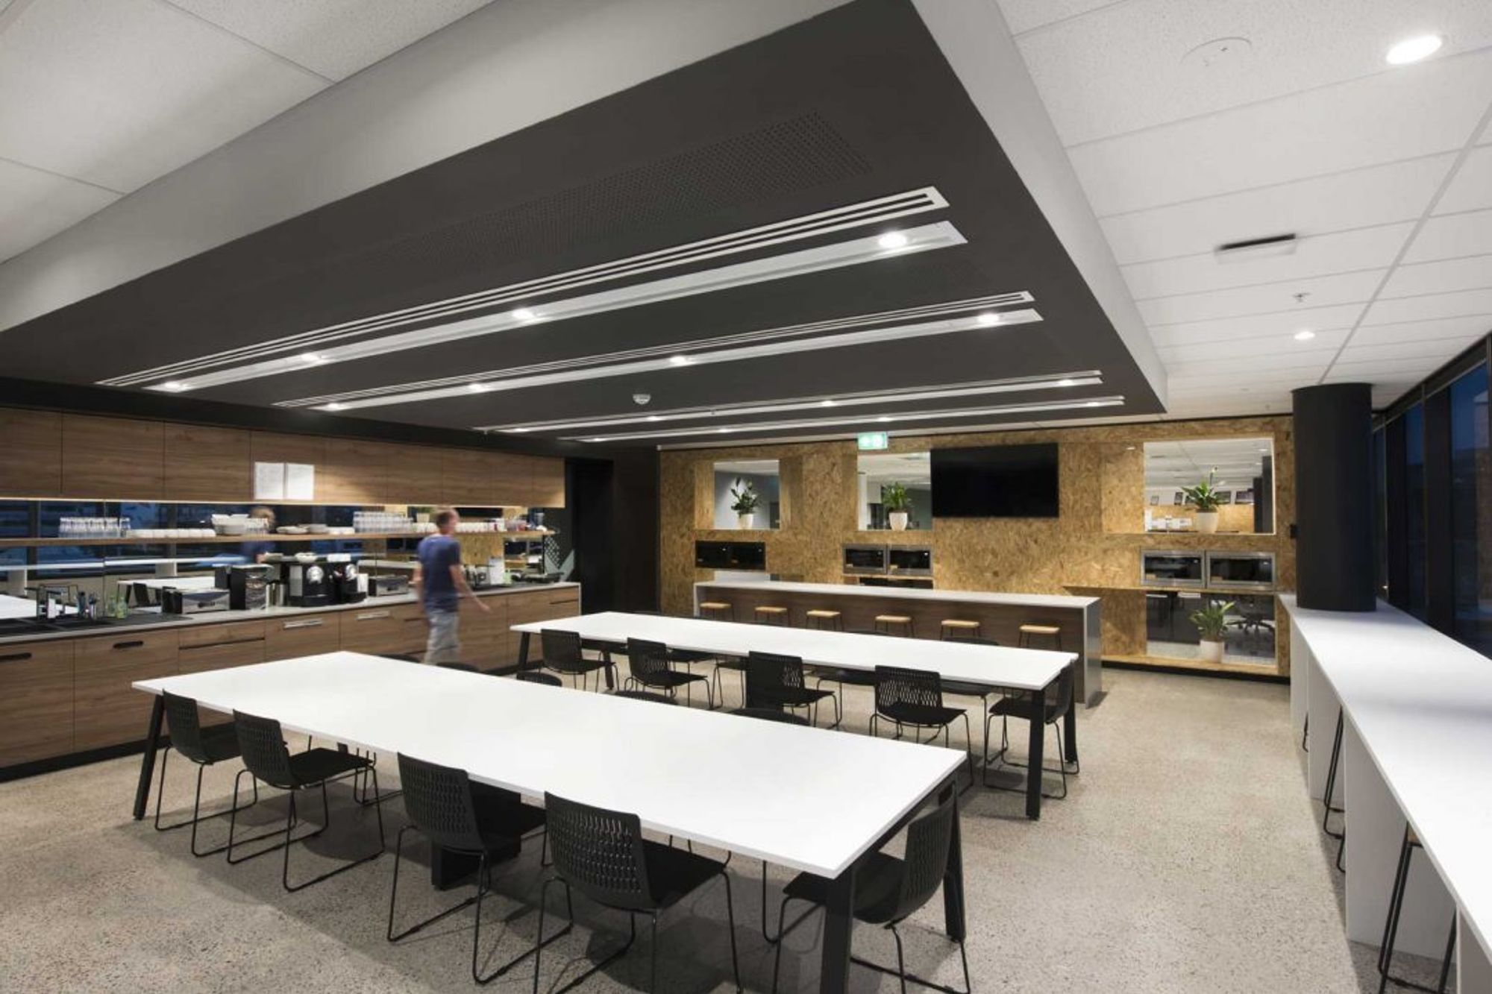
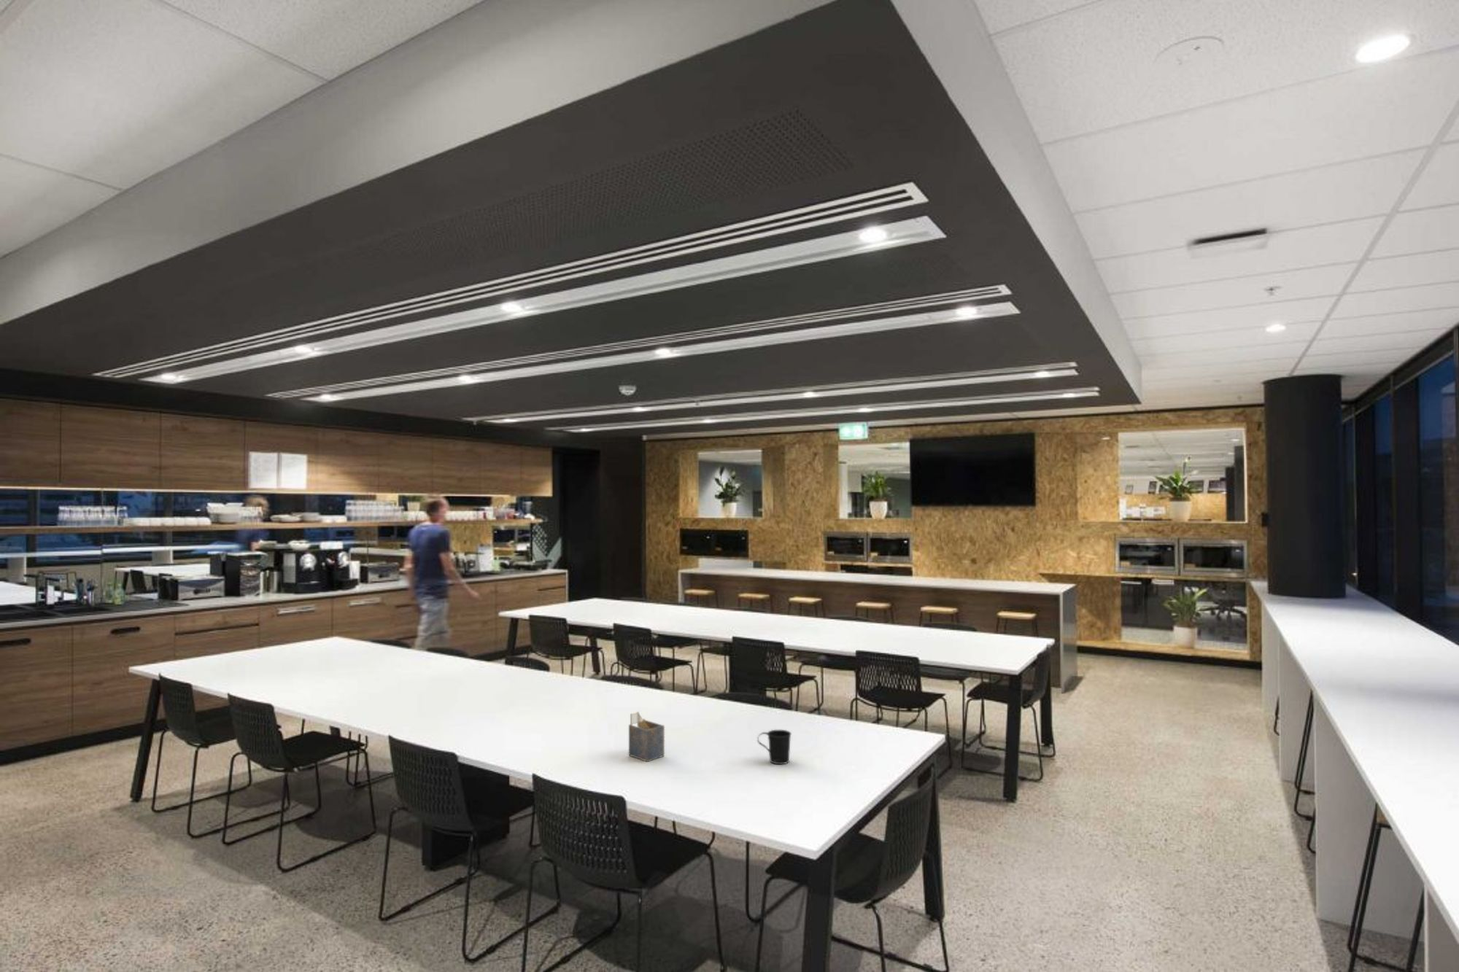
+ mug (775, 746)
+ napkin holder (645, 734)
